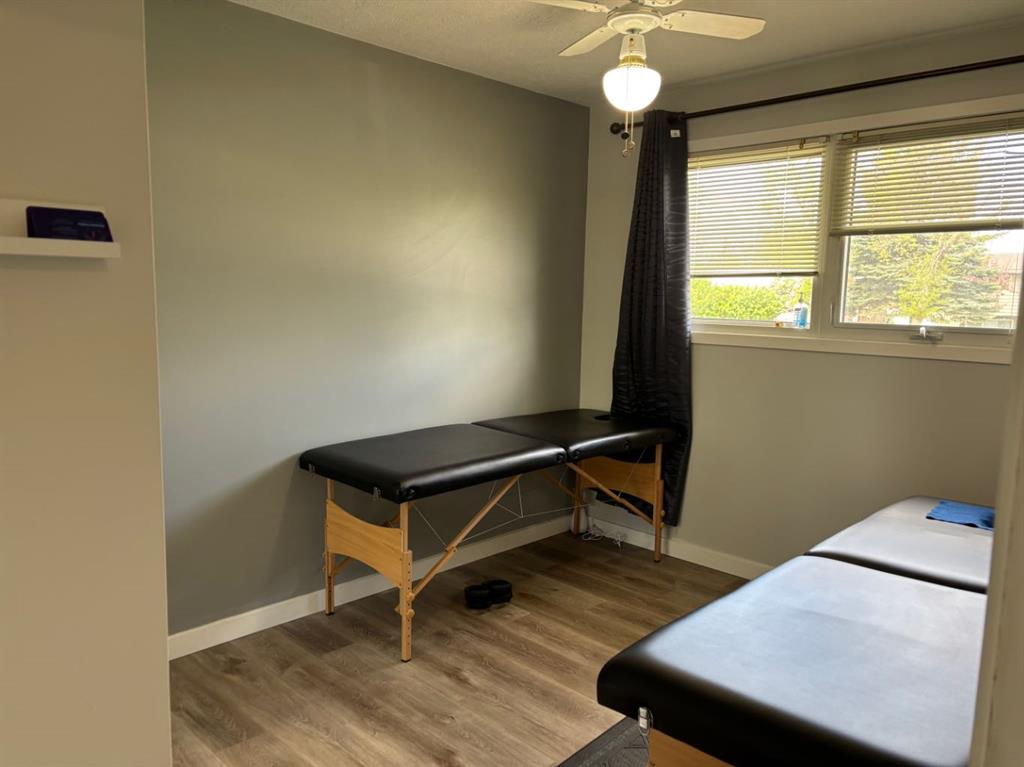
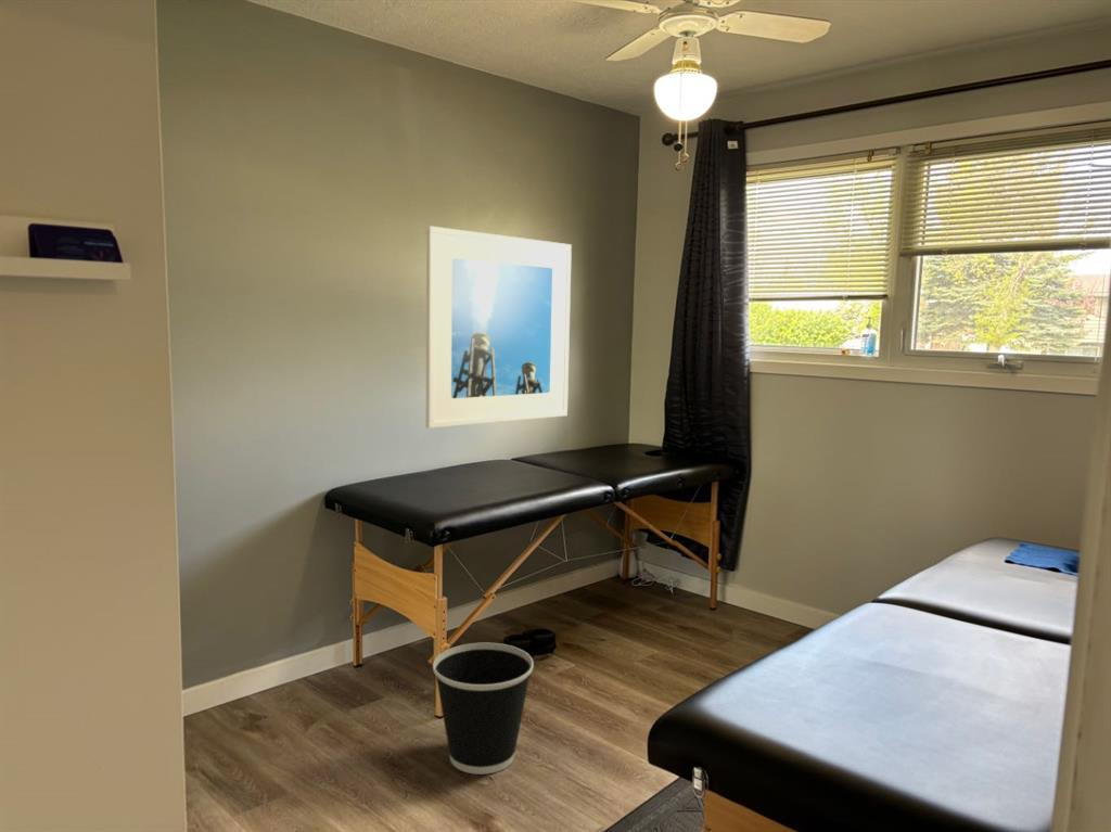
+ wastebasket (483, 709)
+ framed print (503, 330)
